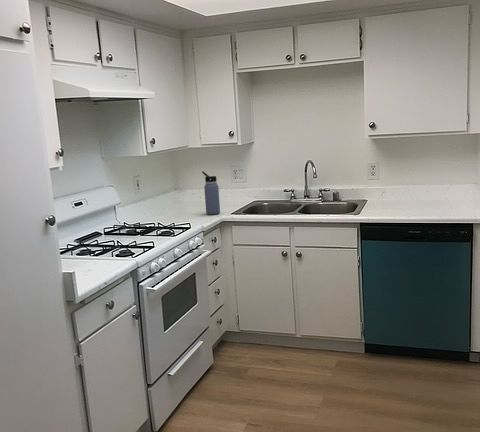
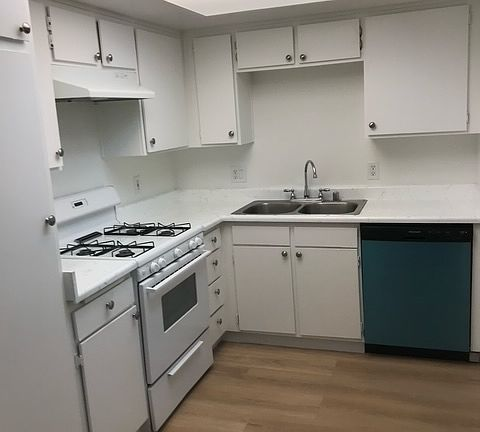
- water bottle (211, 192)
